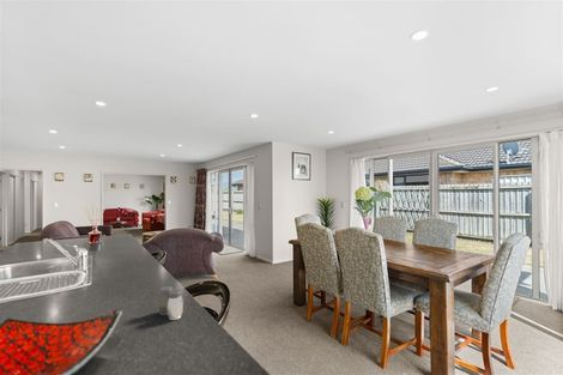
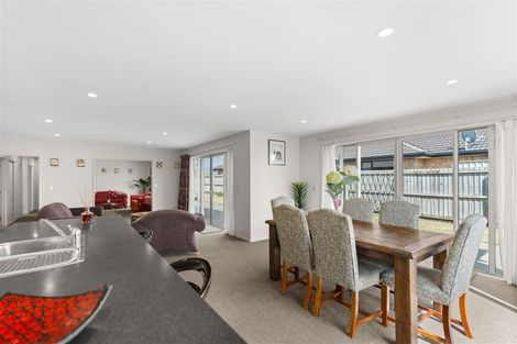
- salt and pepper shaker (170, 302)
